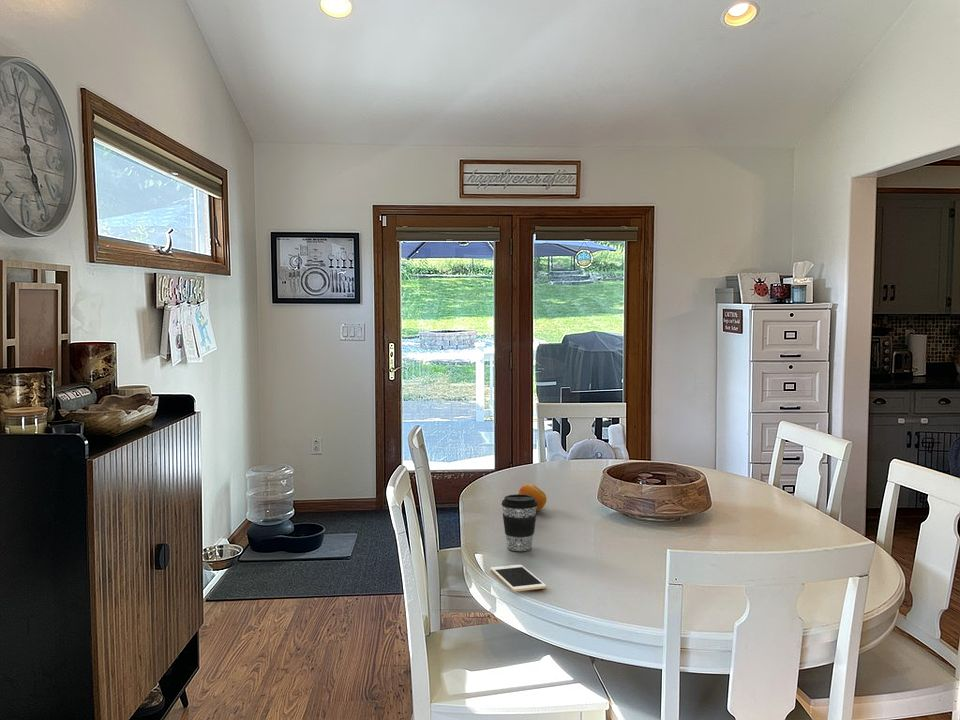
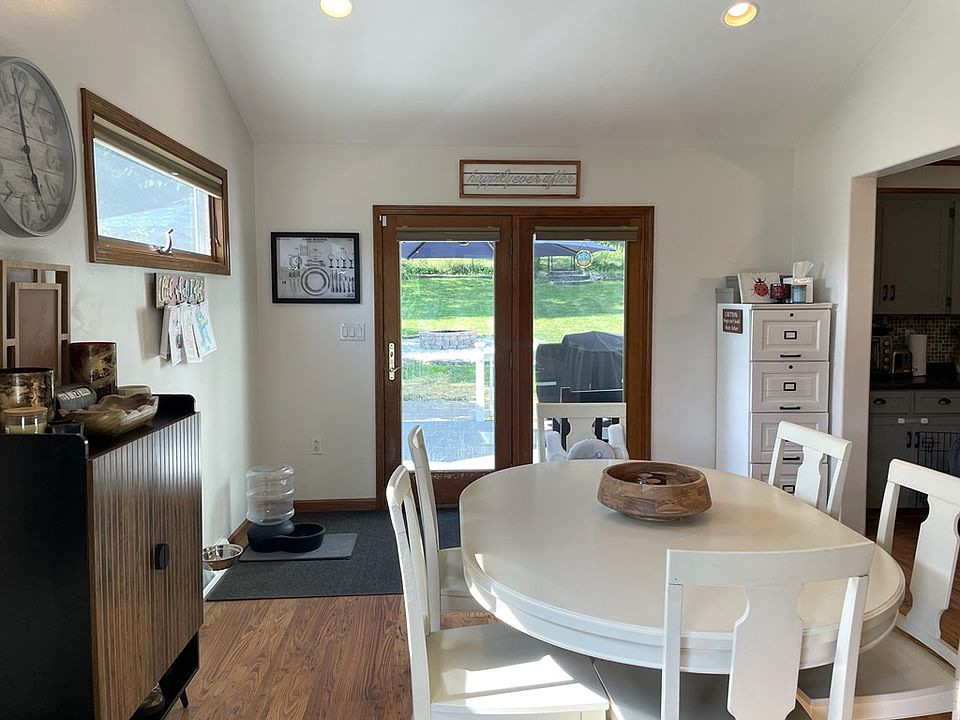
- cell phone (517, 577)
- coffee cup (519, 522)
- fruit (533, 496)
